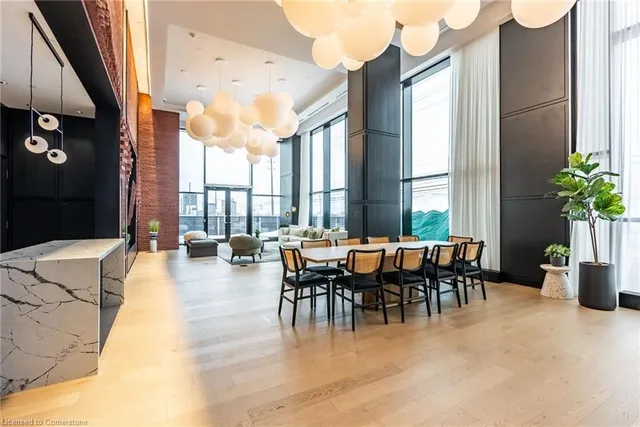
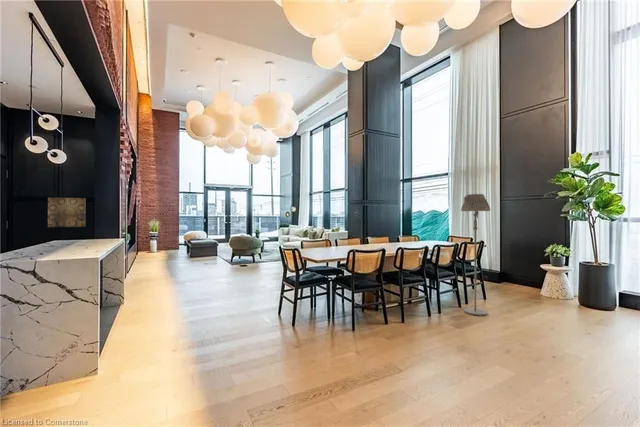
+ floor lamp (475, 253)
+ wall art (67, 212)
